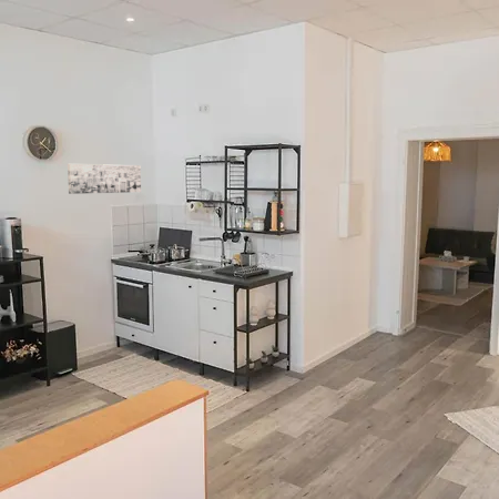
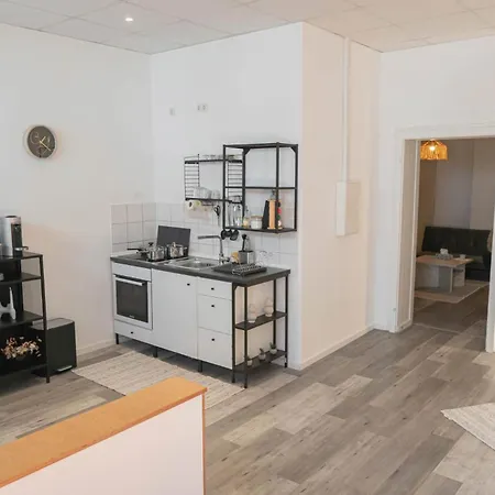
- wall art (106, 179)
